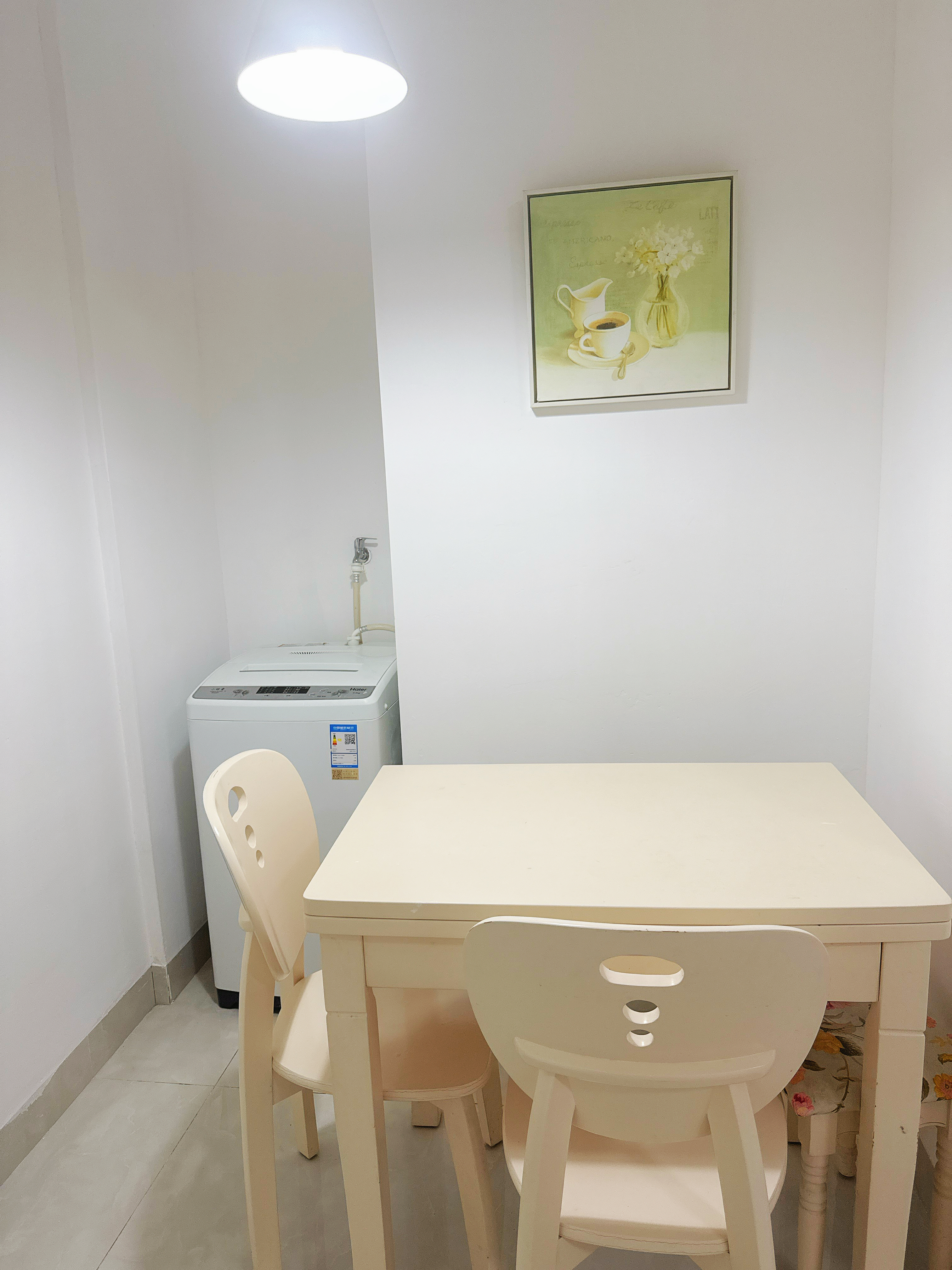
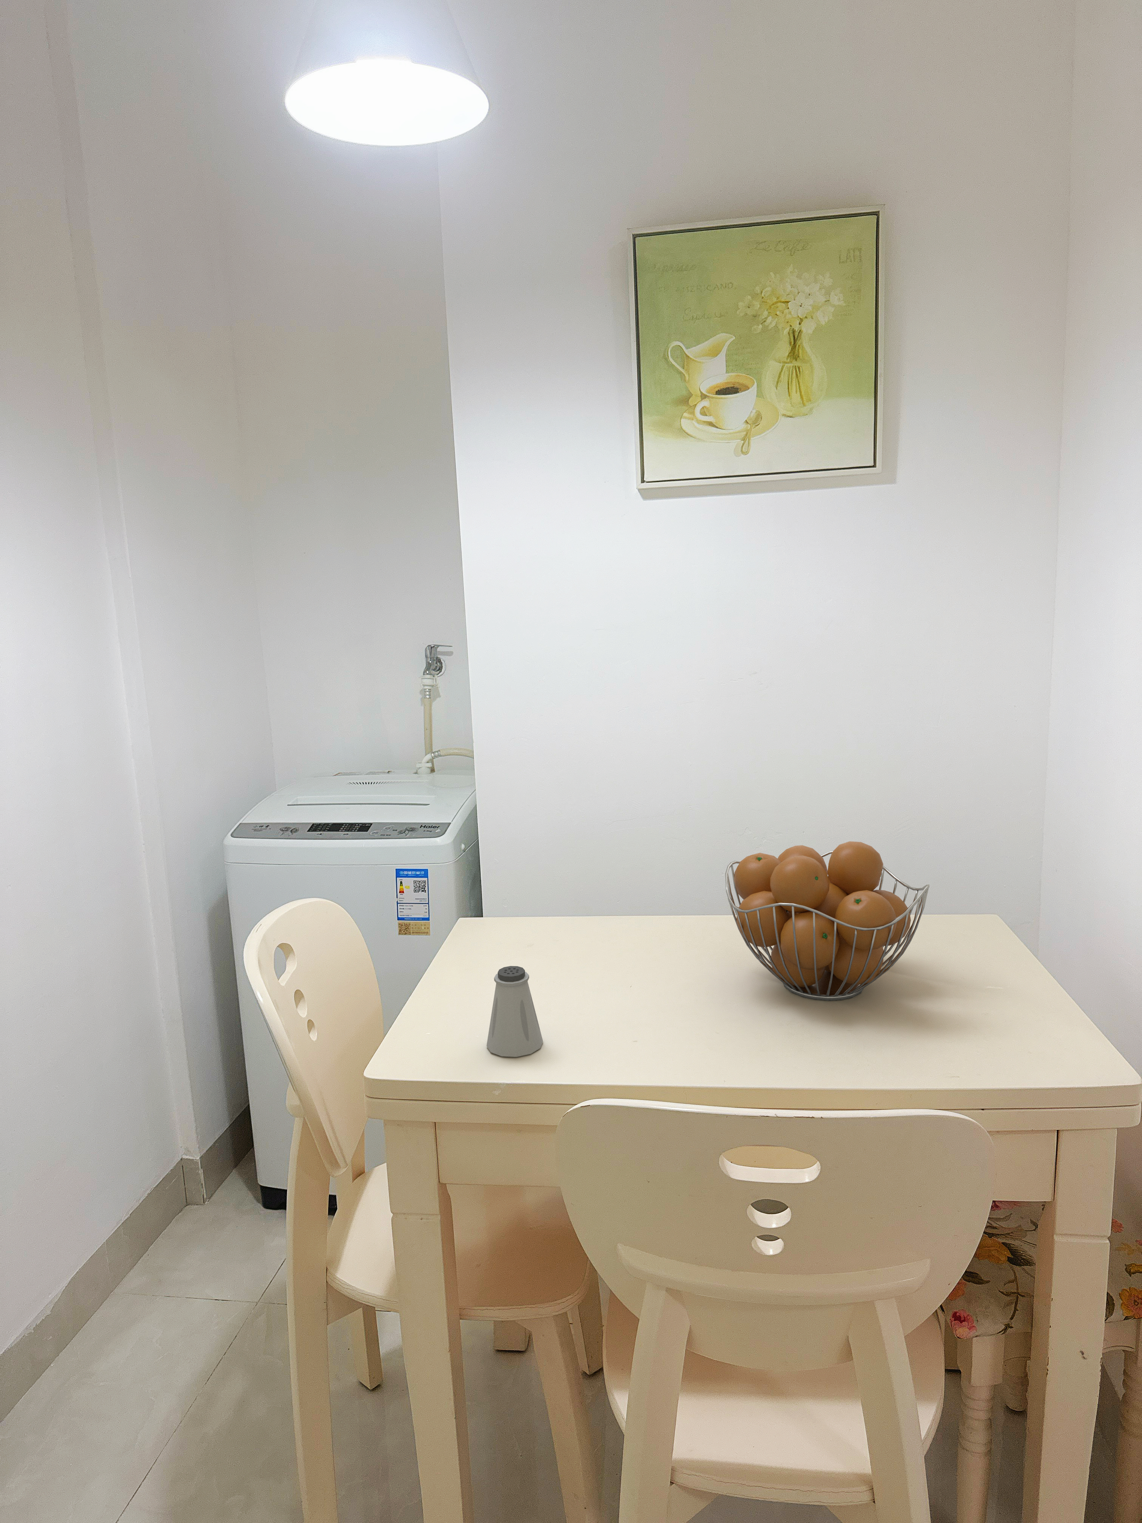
+ saltshaker (513, 1007)
+ fruit basket (824, 916)
